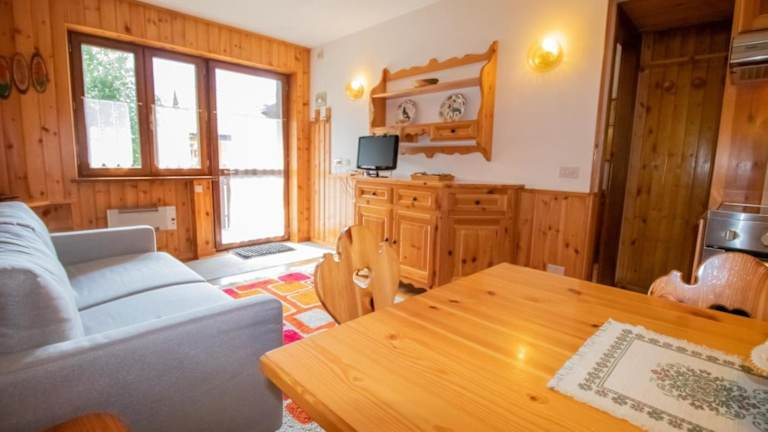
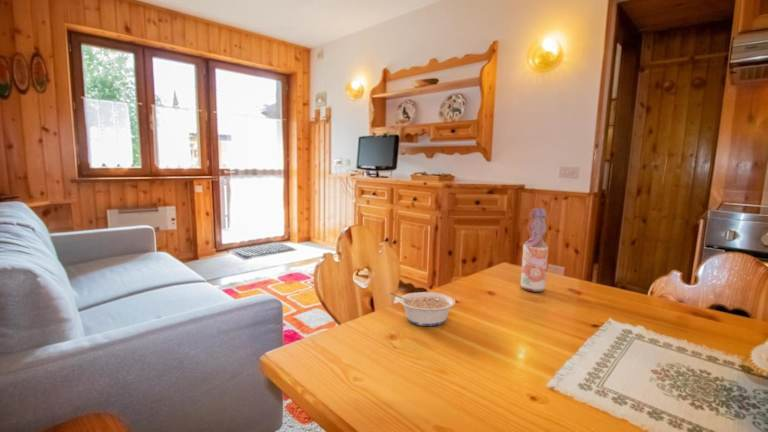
+ bottle (535, 249)
+ legume (424, 308)
